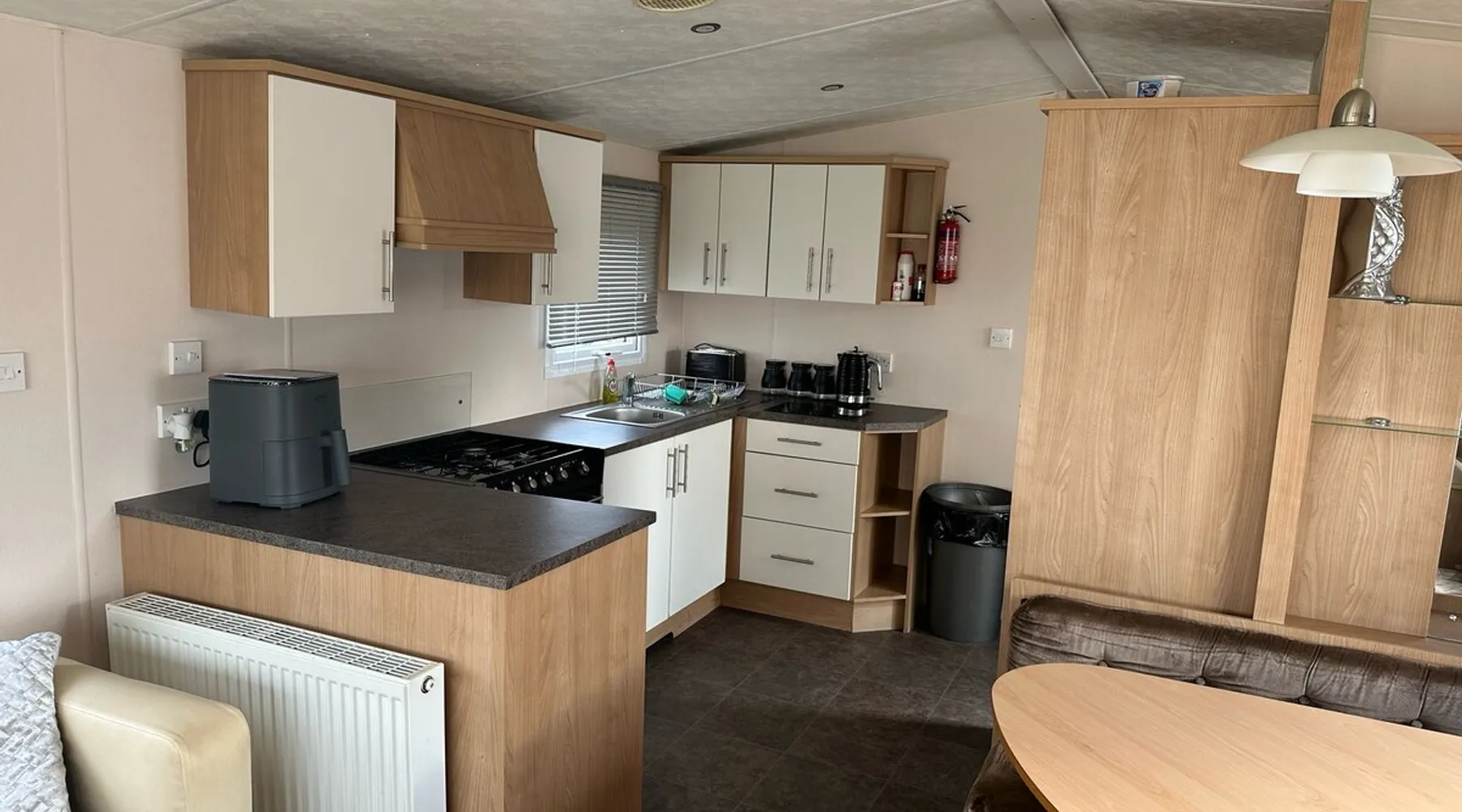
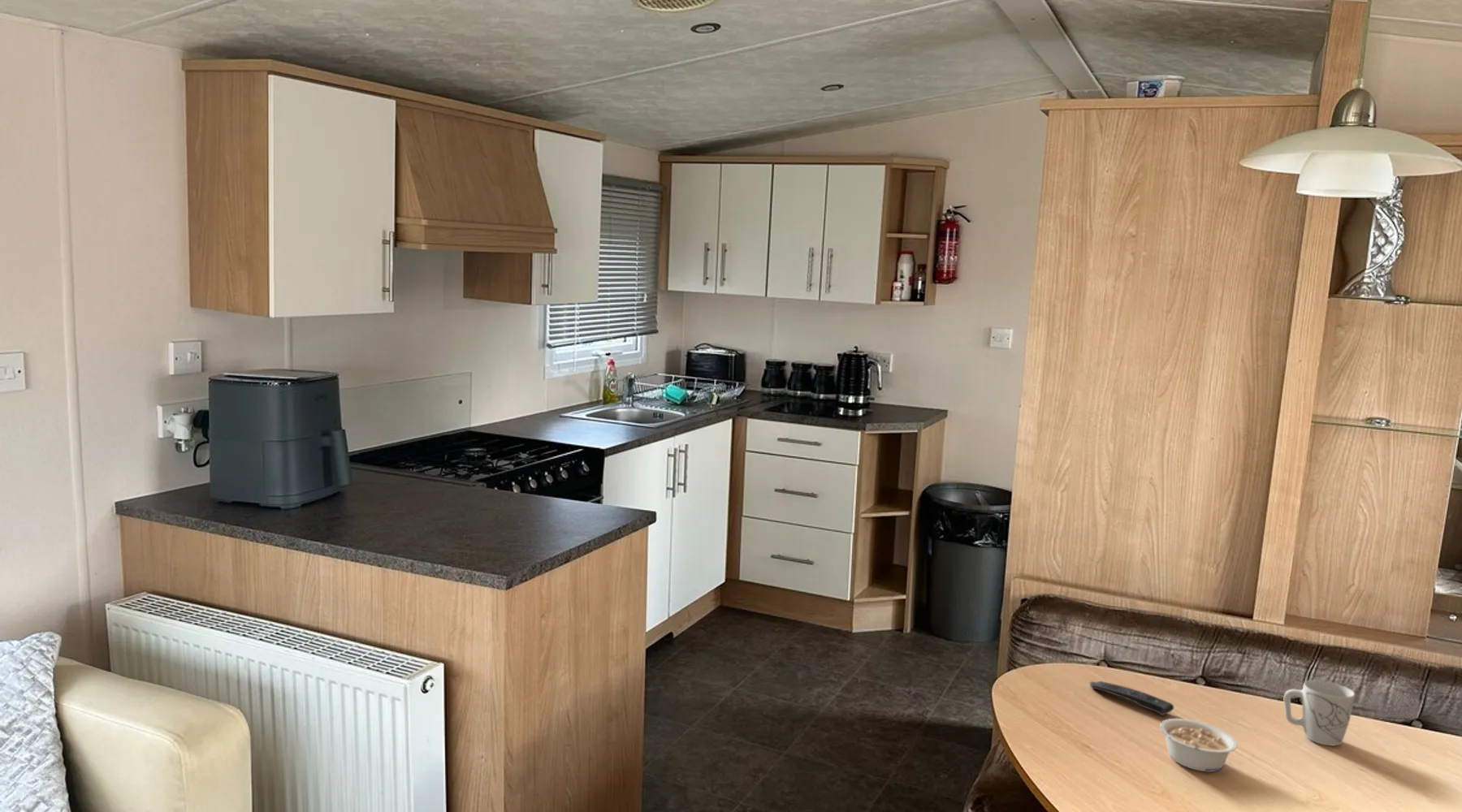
+ mug (1317, 711)
+ legume (1198, 745)
+ remote control (1128, 695)
